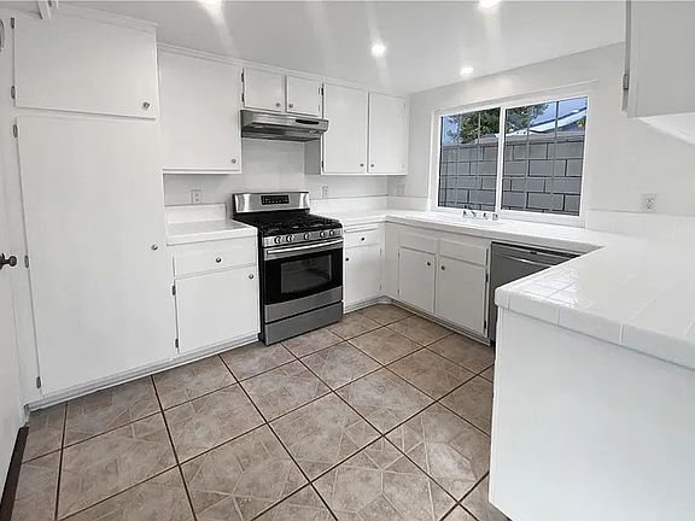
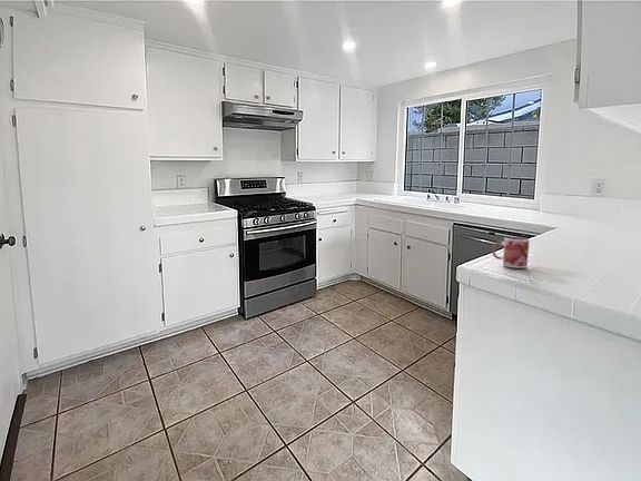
+ mug (510, 252)
